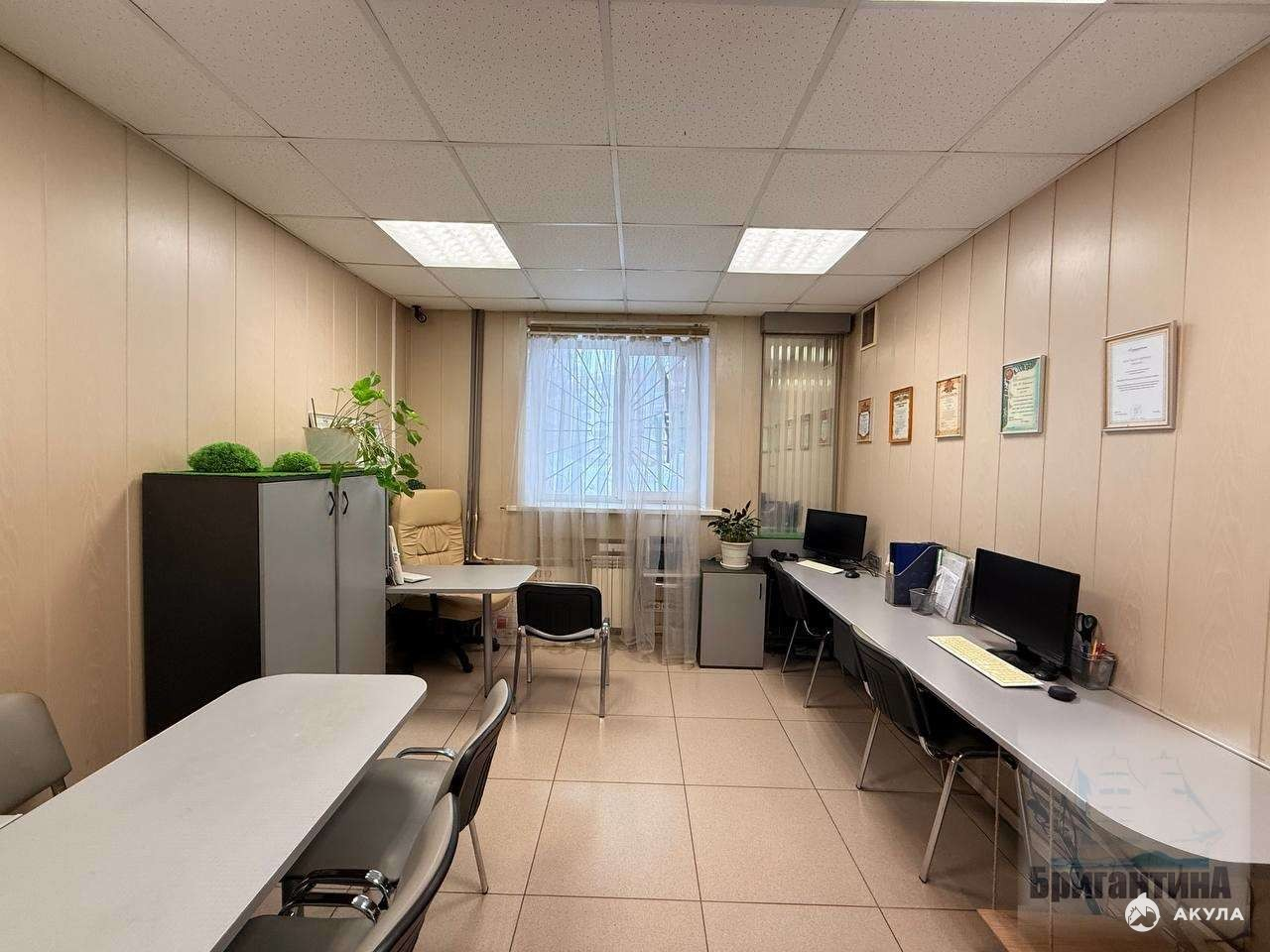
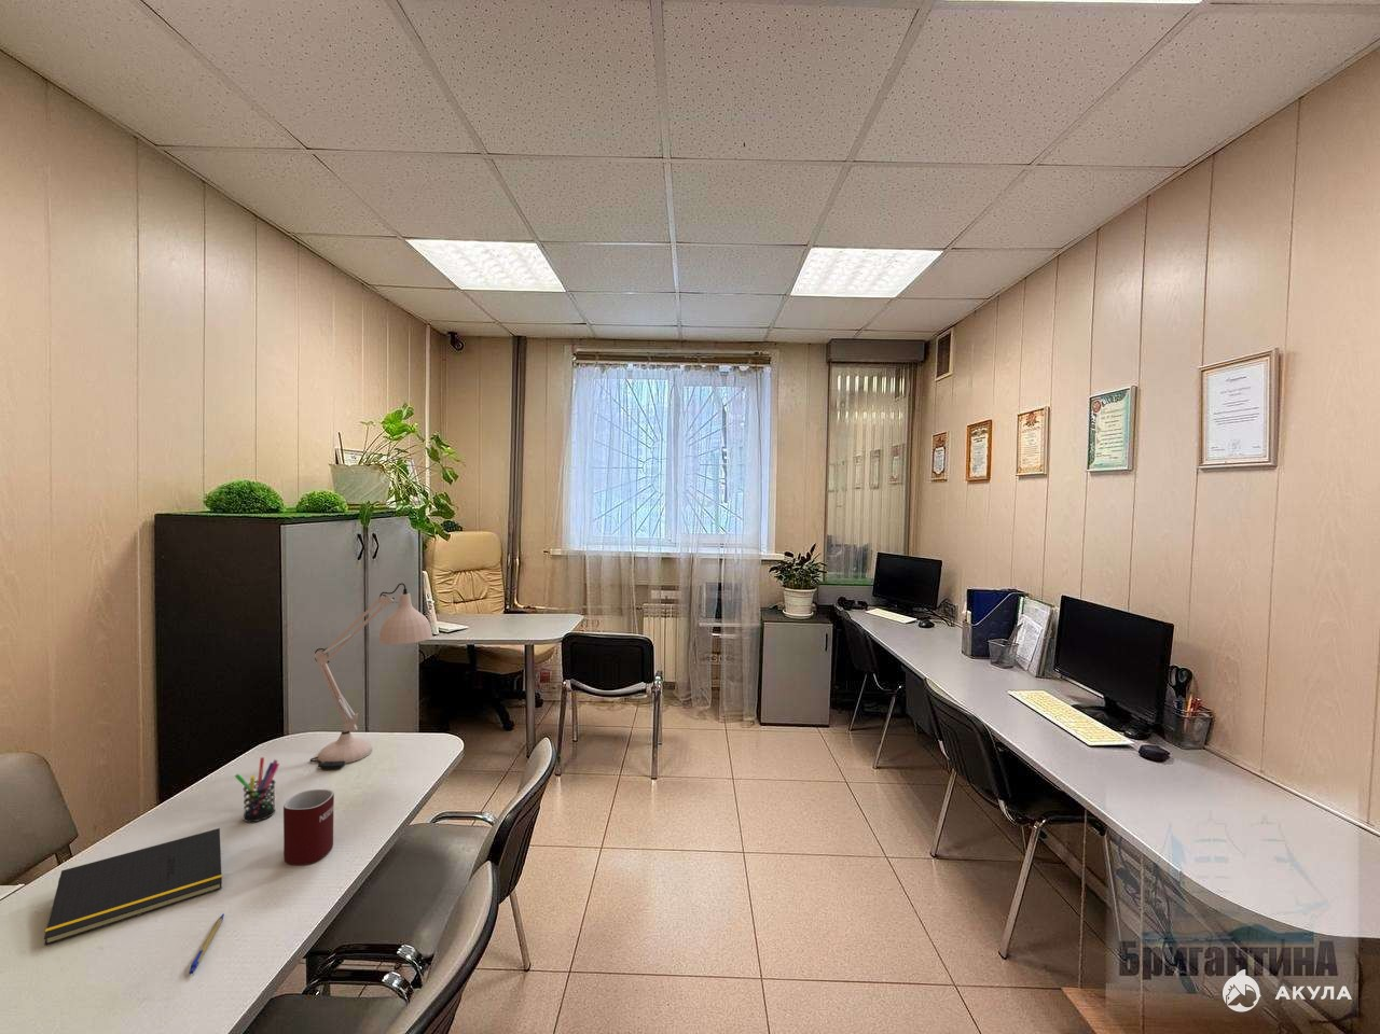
+ mug (314, 821)
+ pen holder (255, 787)
+ pen (208, 940)
+ notepad (142, 879)
+ desk lamp (379, 642)
